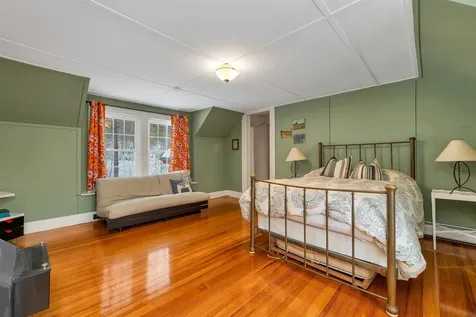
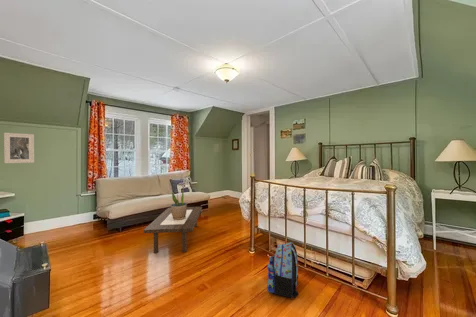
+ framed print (19, 148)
+ backpack (283, 265)
+ potted plant (178, 203)
+ coffee table (178, 226)
